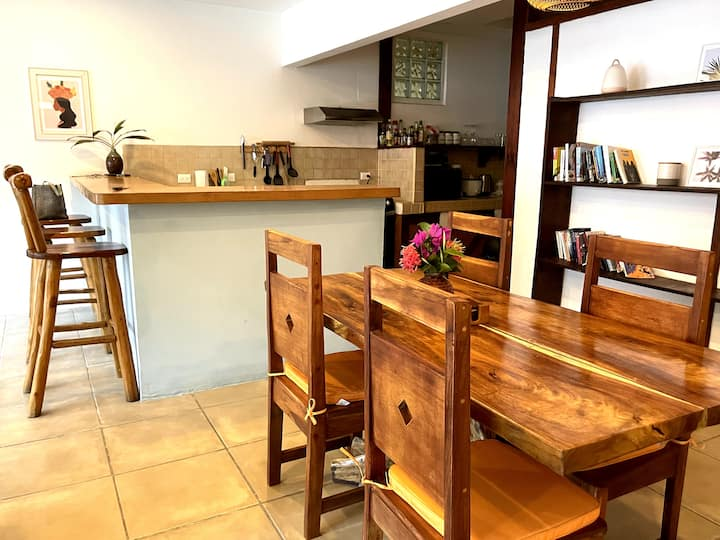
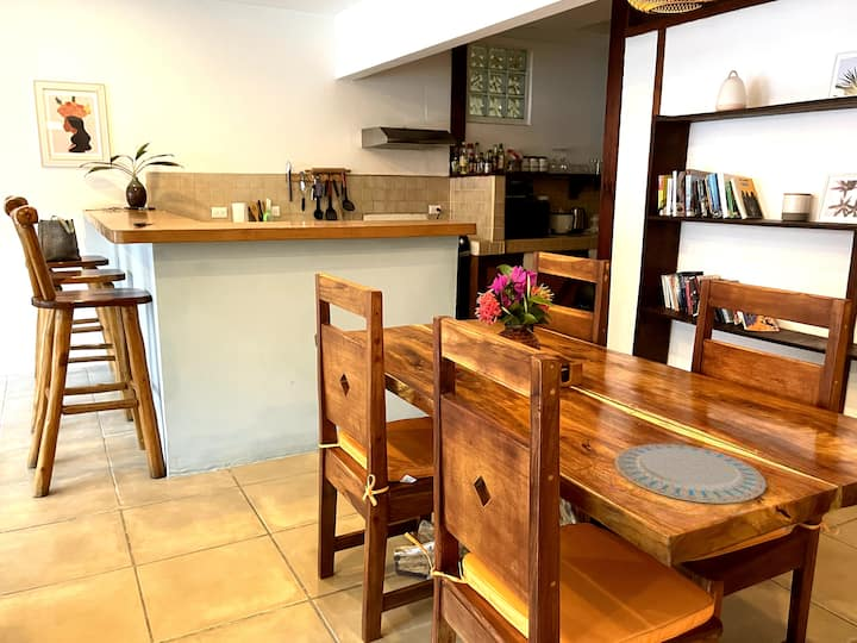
+ chinaware (687, 467)
